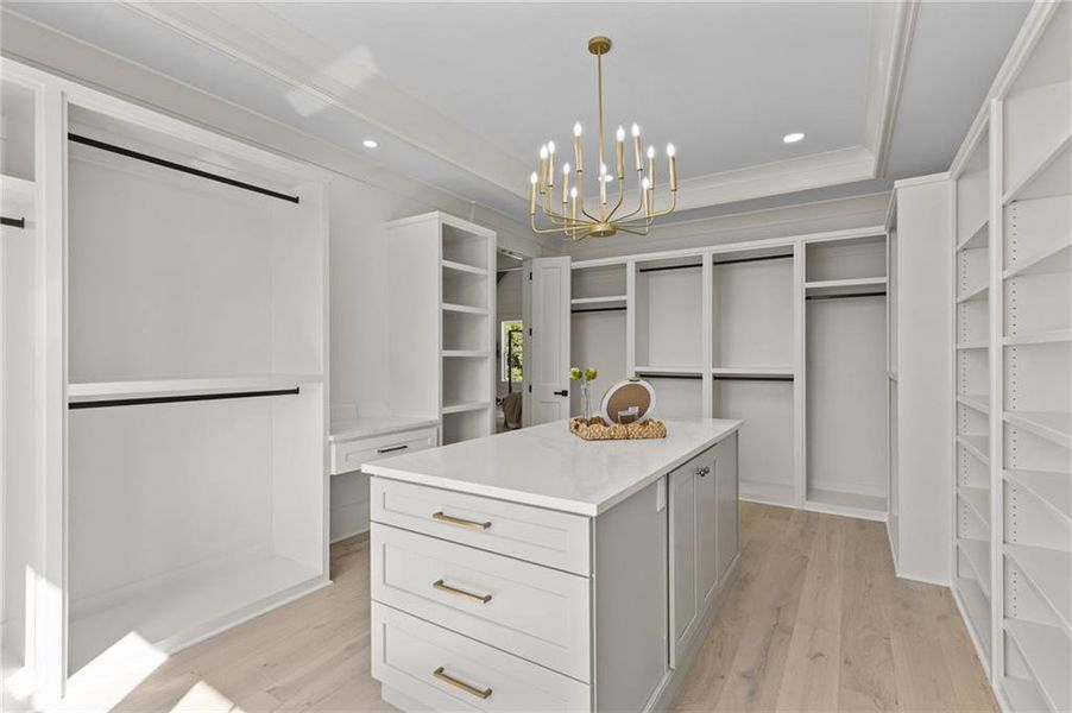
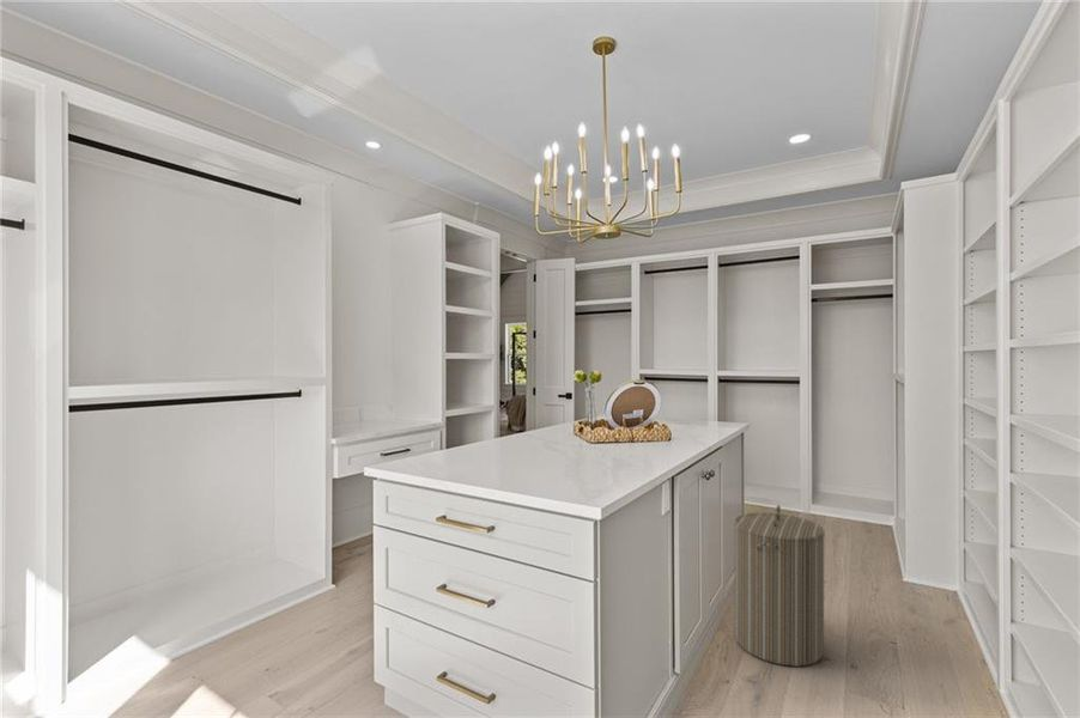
+ laundry hamper (777, 574)
